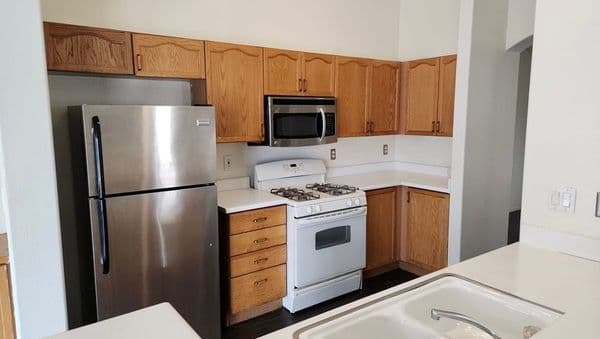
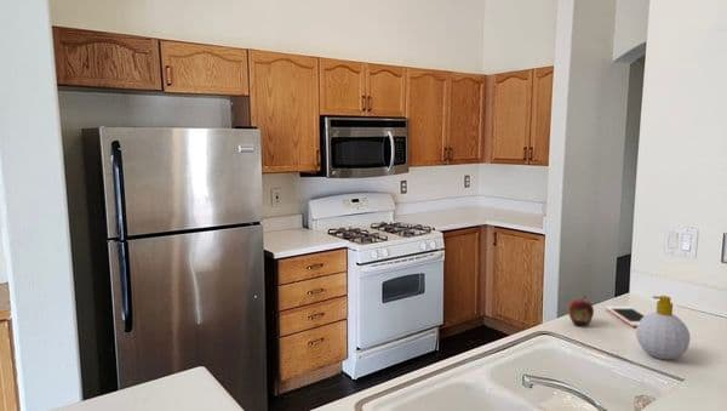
+ soap bottle (663, 325)
+ cell phone (630, 315)
+ fruit (580, 309)
